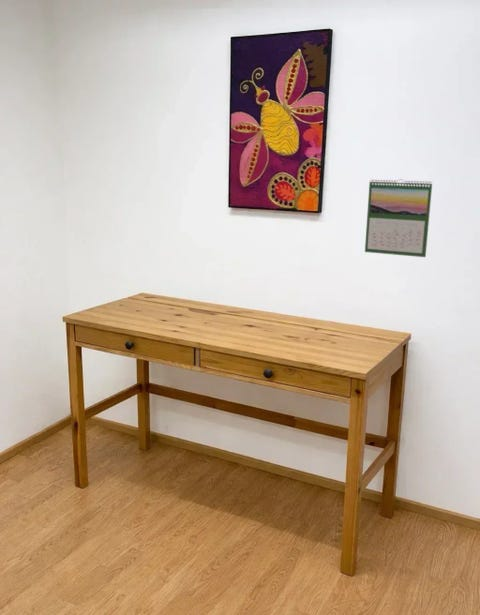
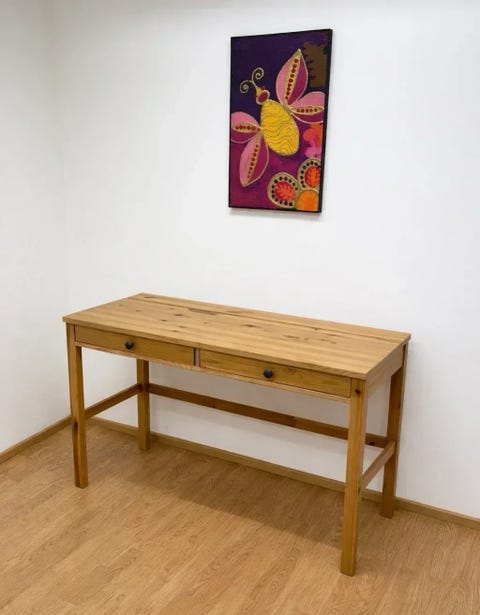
- calendar (397, 217)
